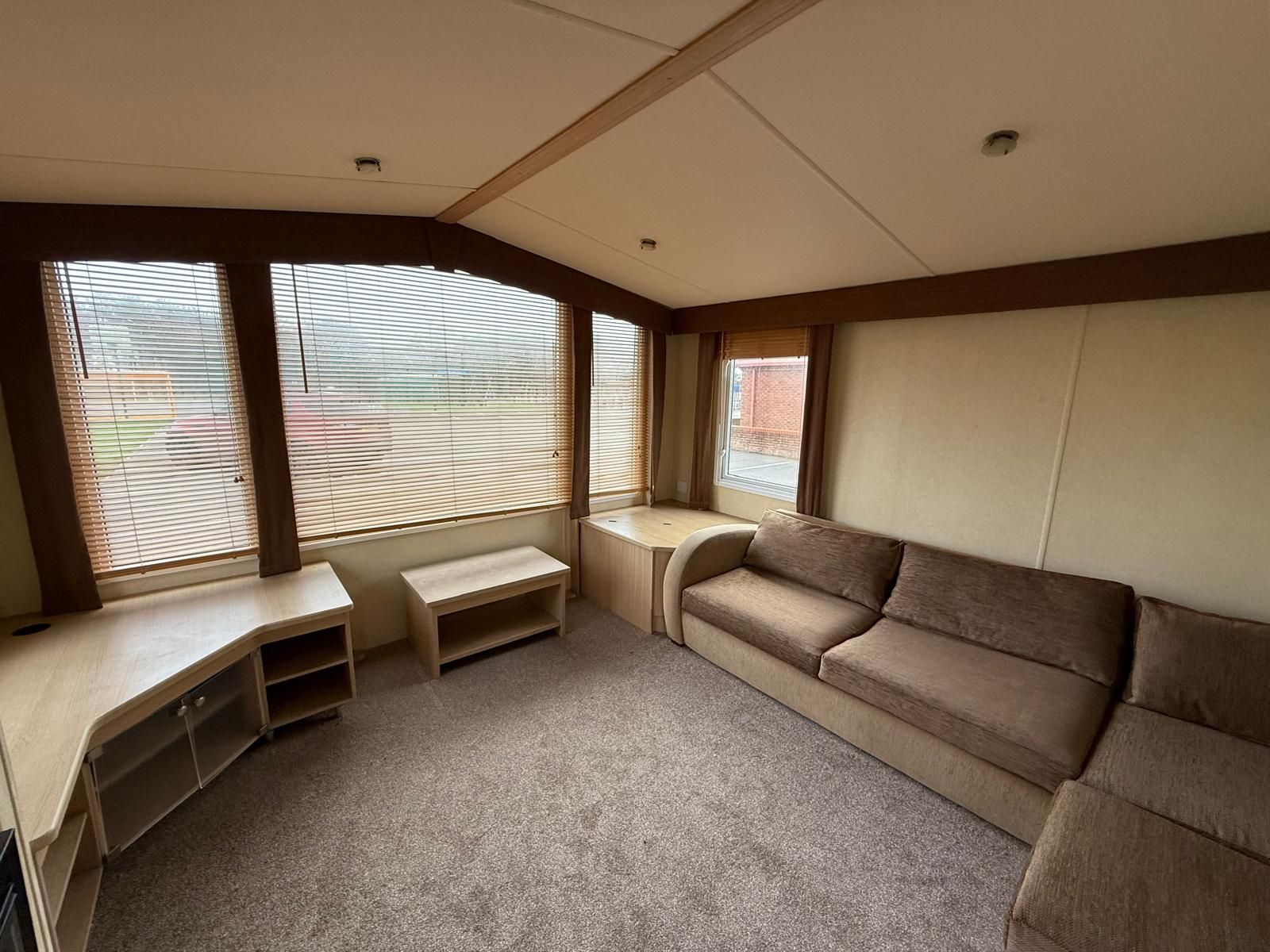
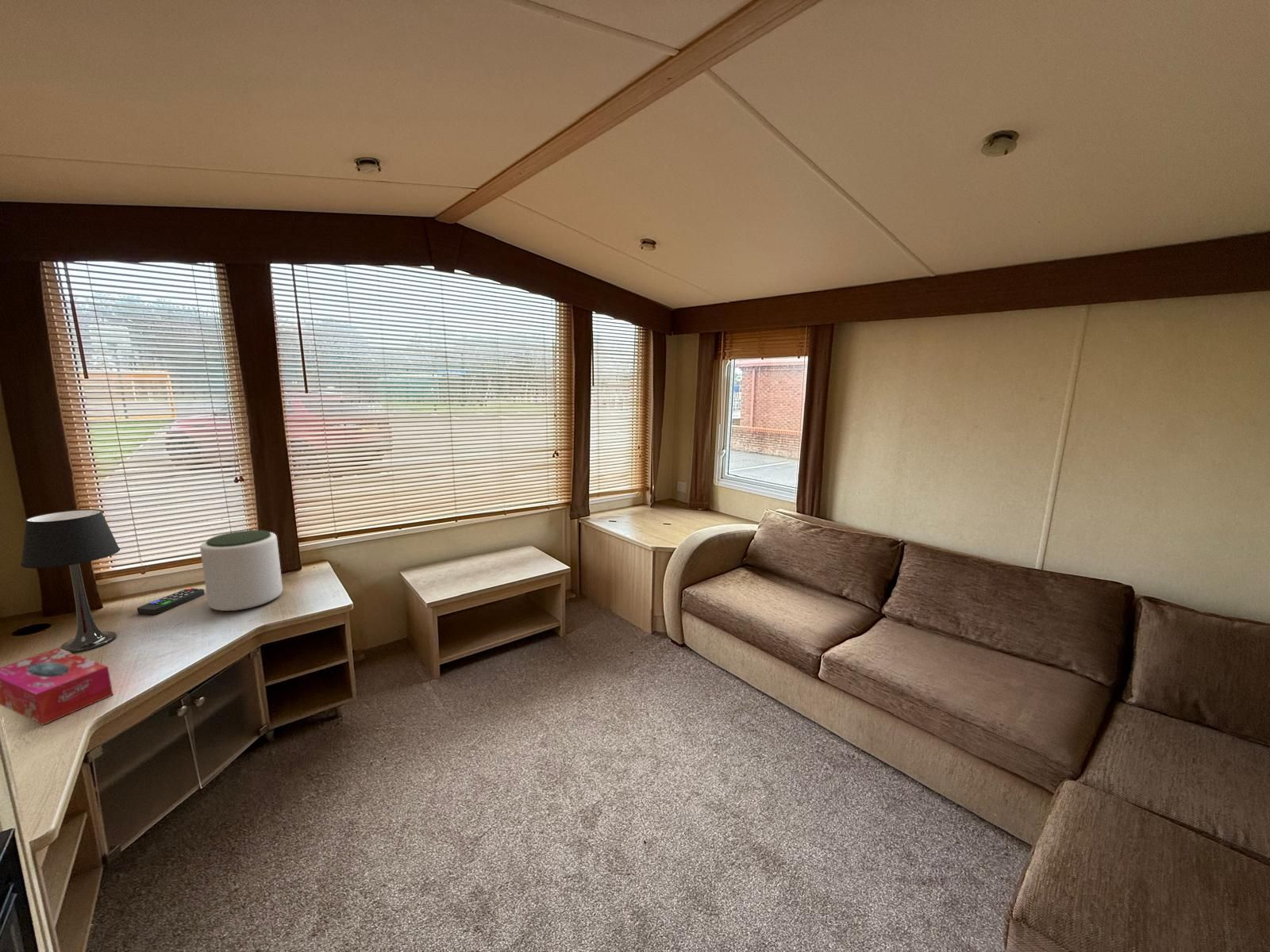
+ tissue box (51, 683)
+ remote control (172, 600)
+ table lamp (77, 580)
+ plant pot (243, 569)
